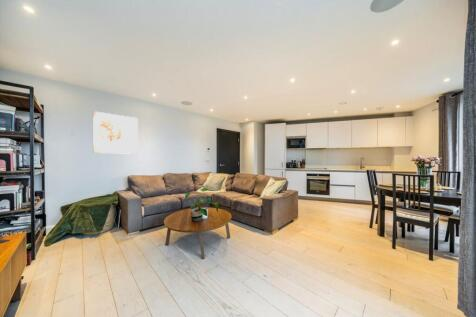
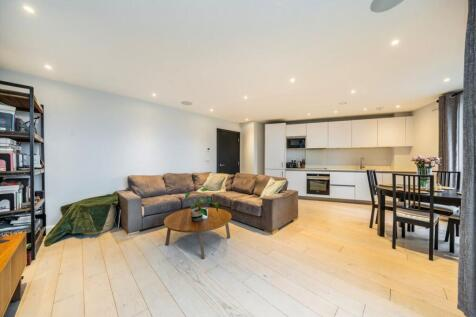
- wall art (117, 134)
